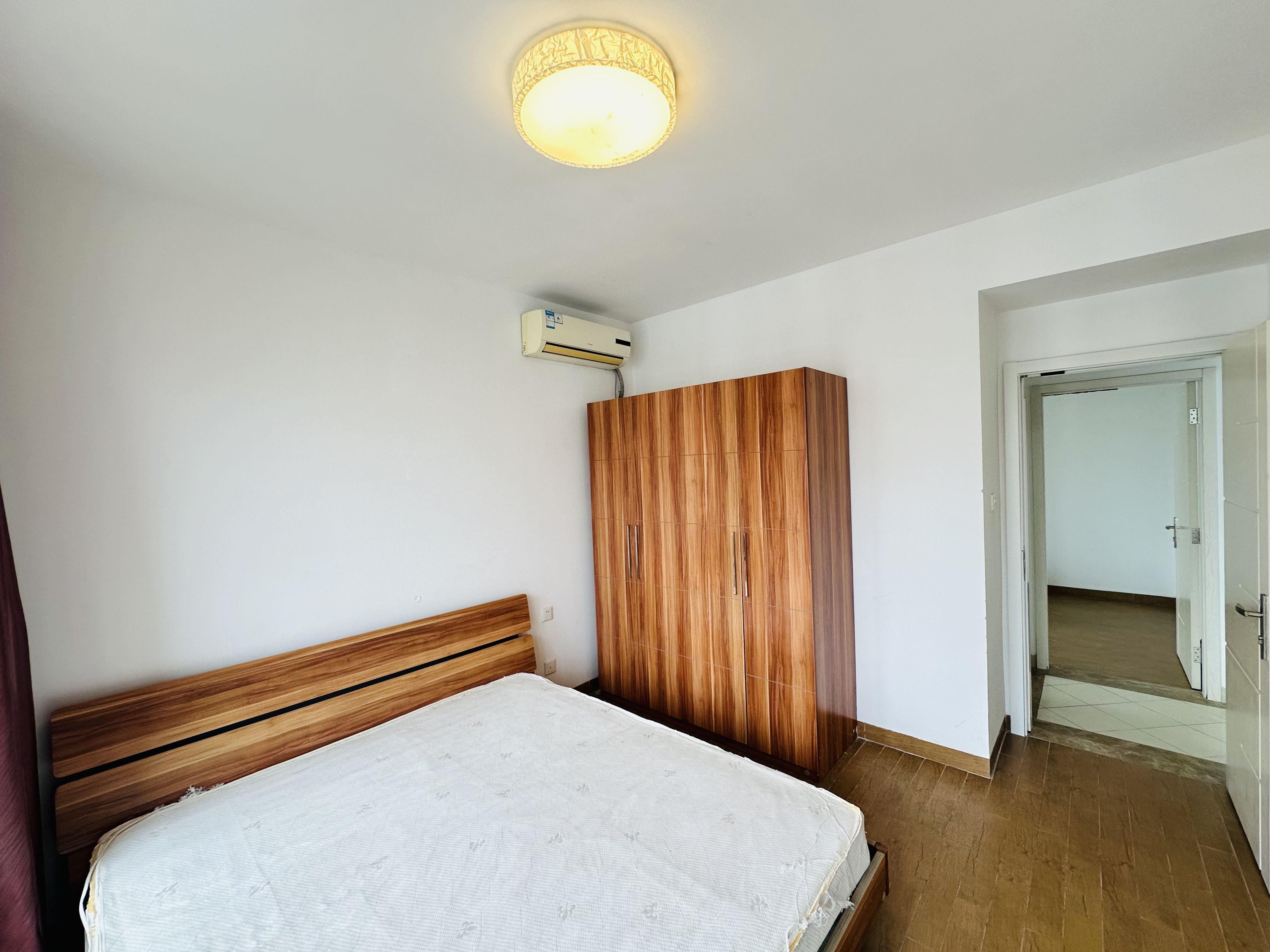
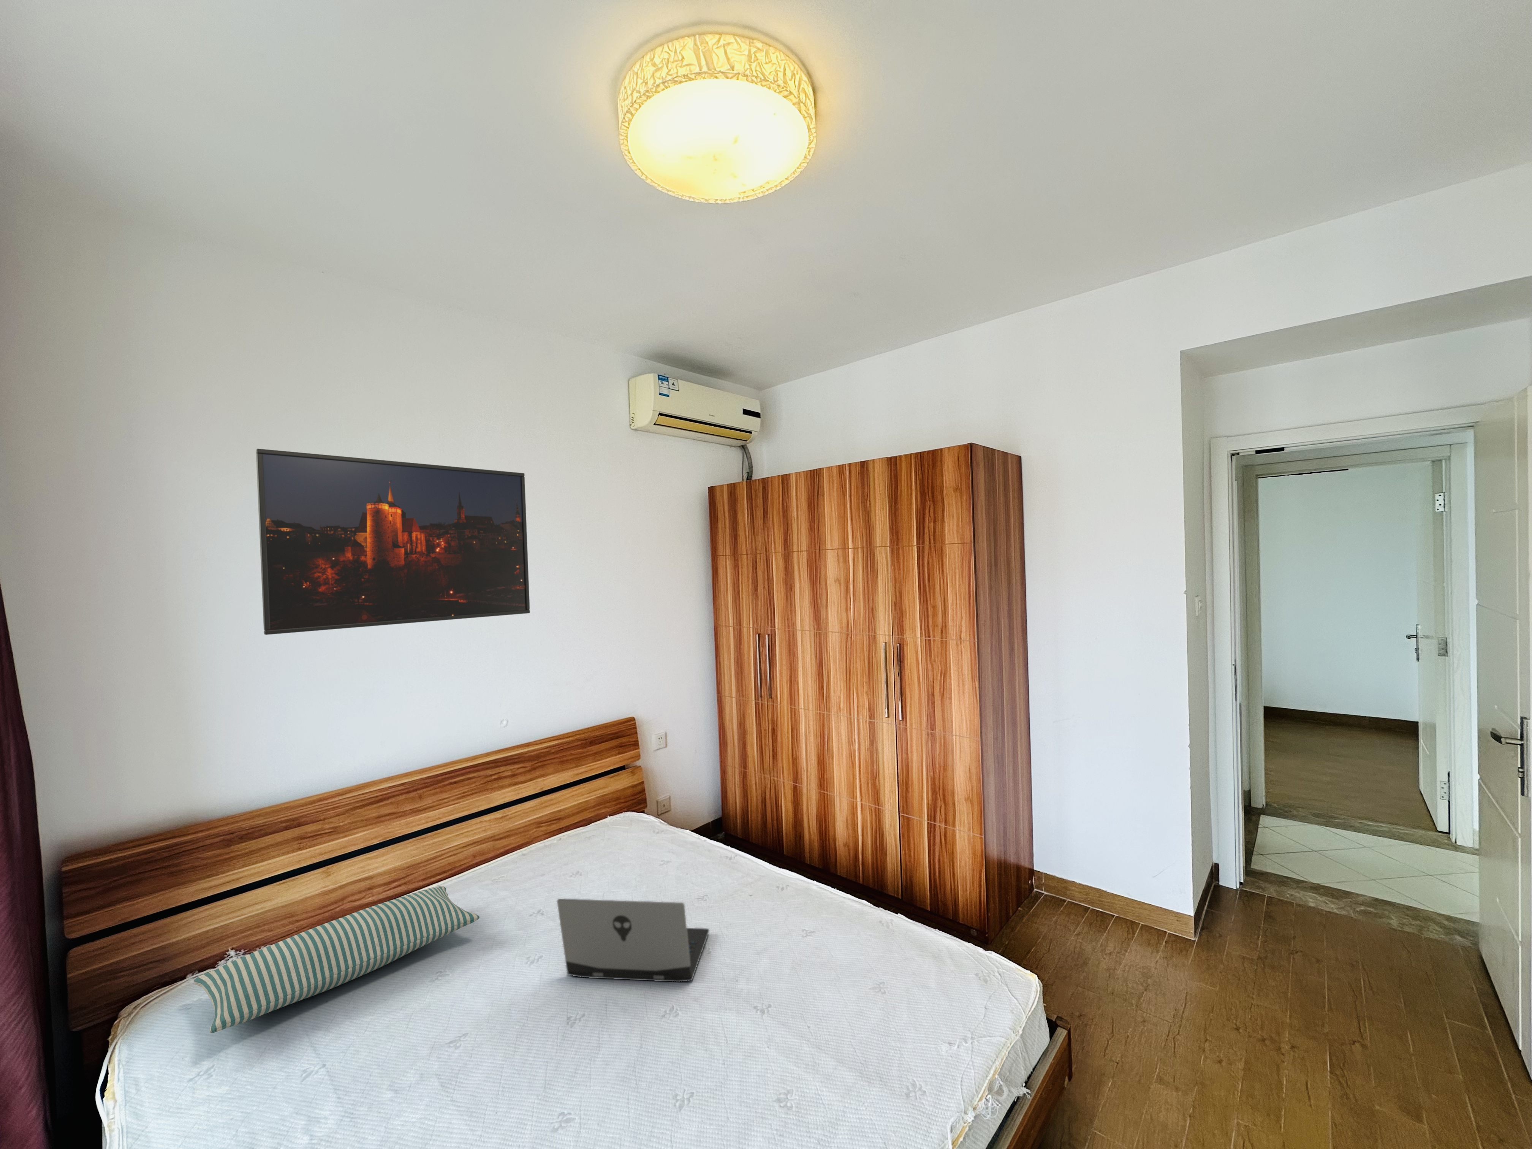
+ laptop (638, 918)
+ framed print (411, 543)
+ pillow (347, 947)
